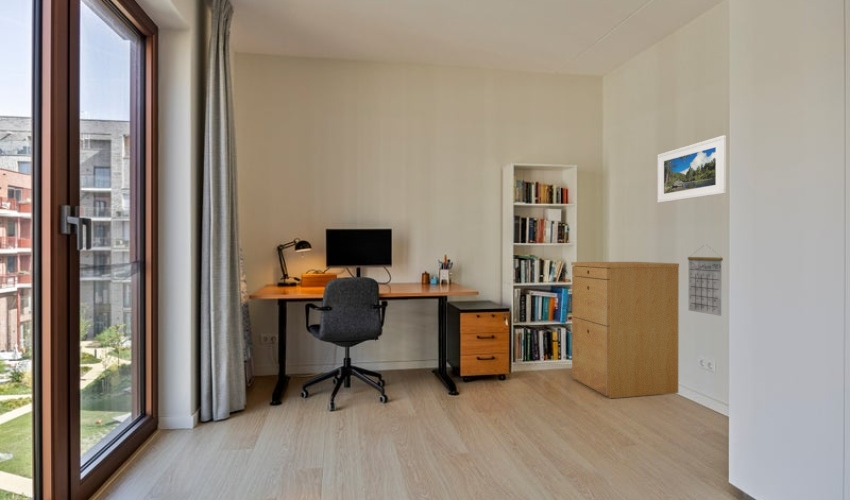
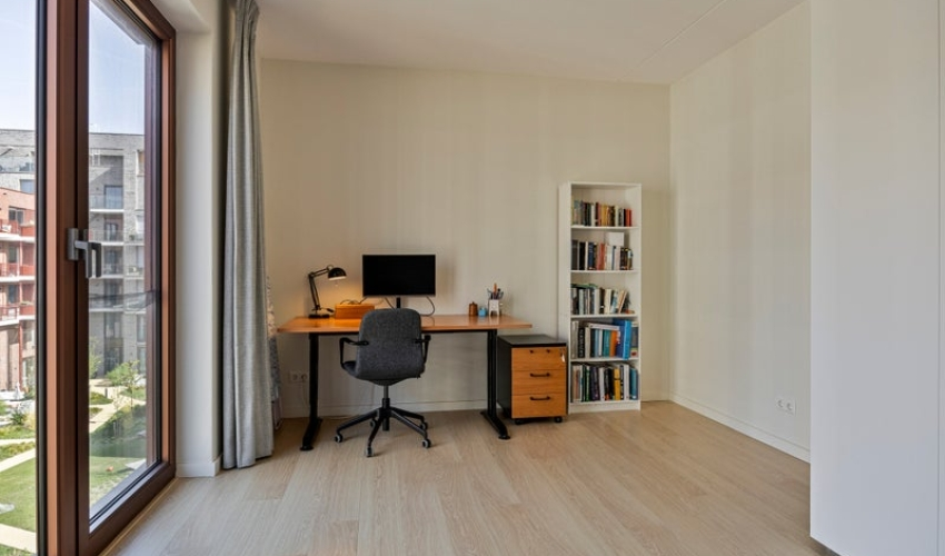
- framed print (688, 172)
- filing cabinet (622, 324)
- calendar (704, 278)
